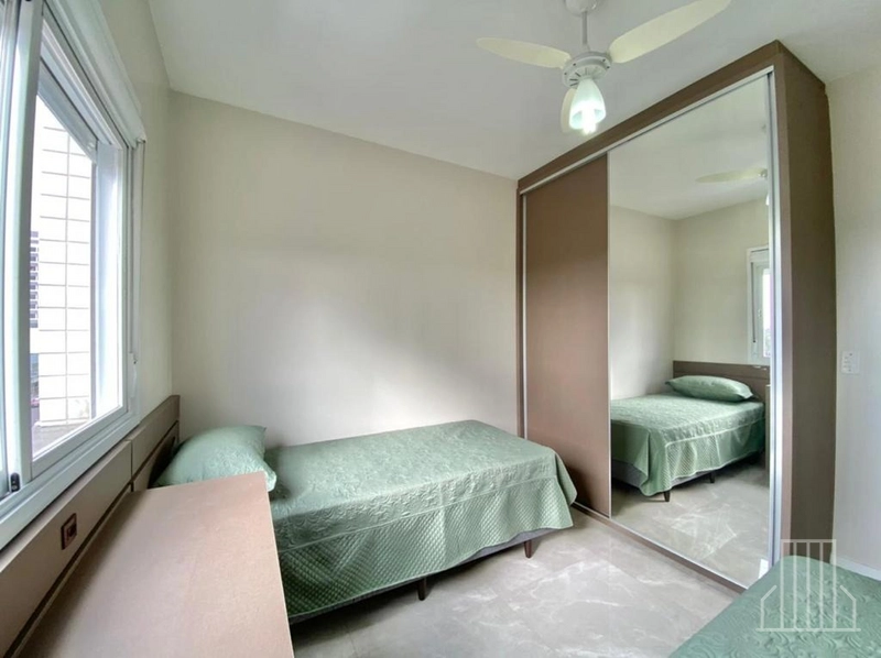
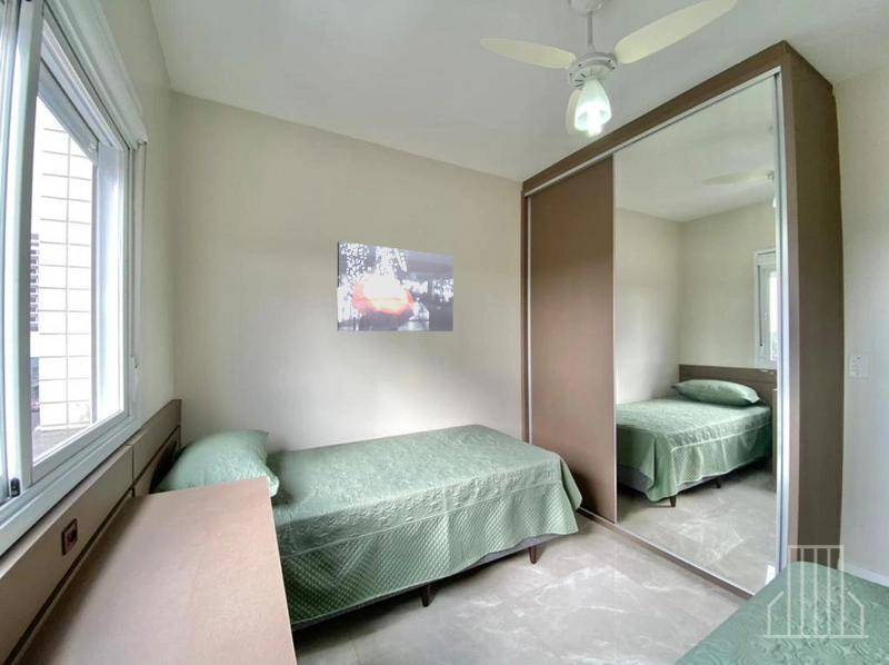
+ wall art (399, 289)
